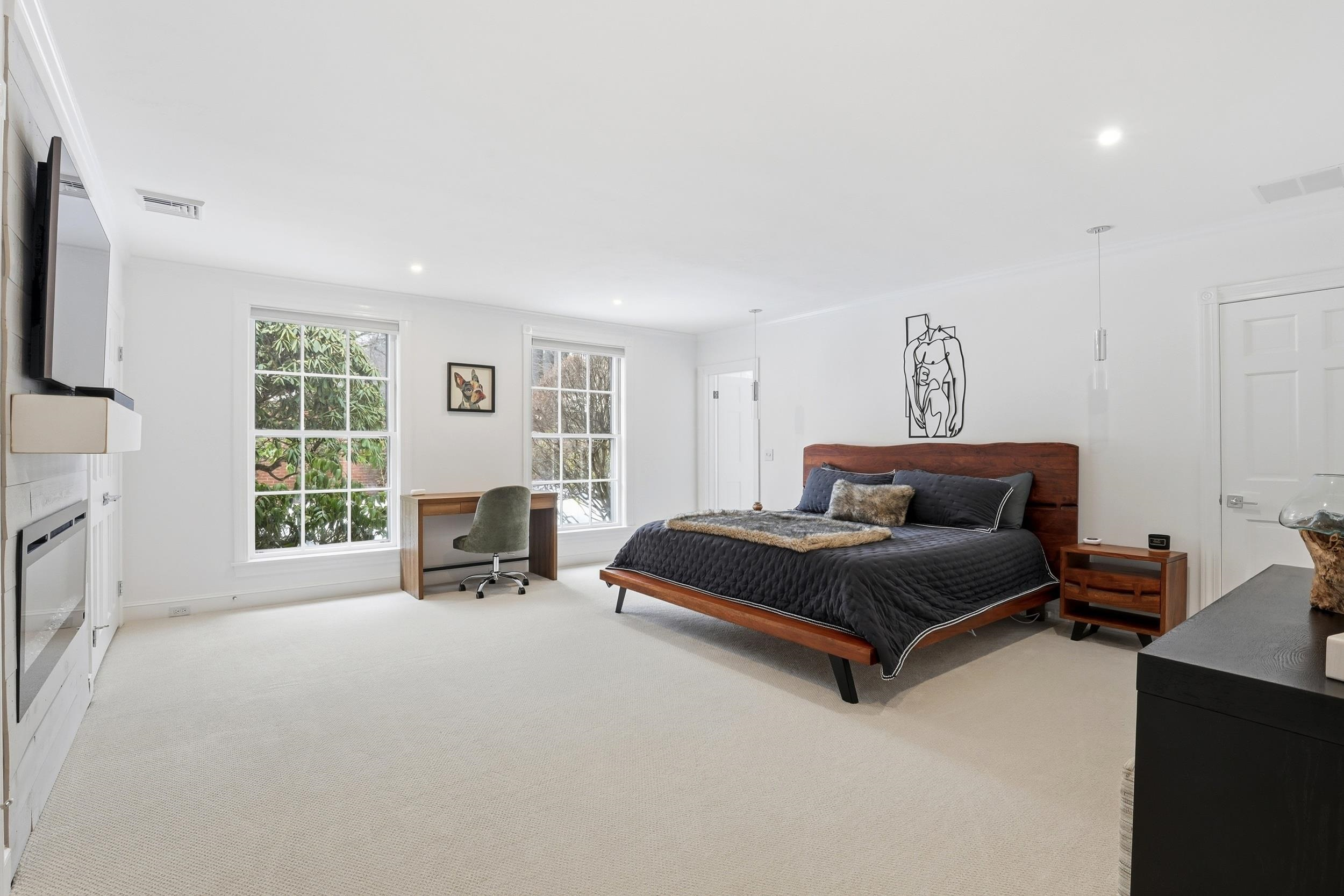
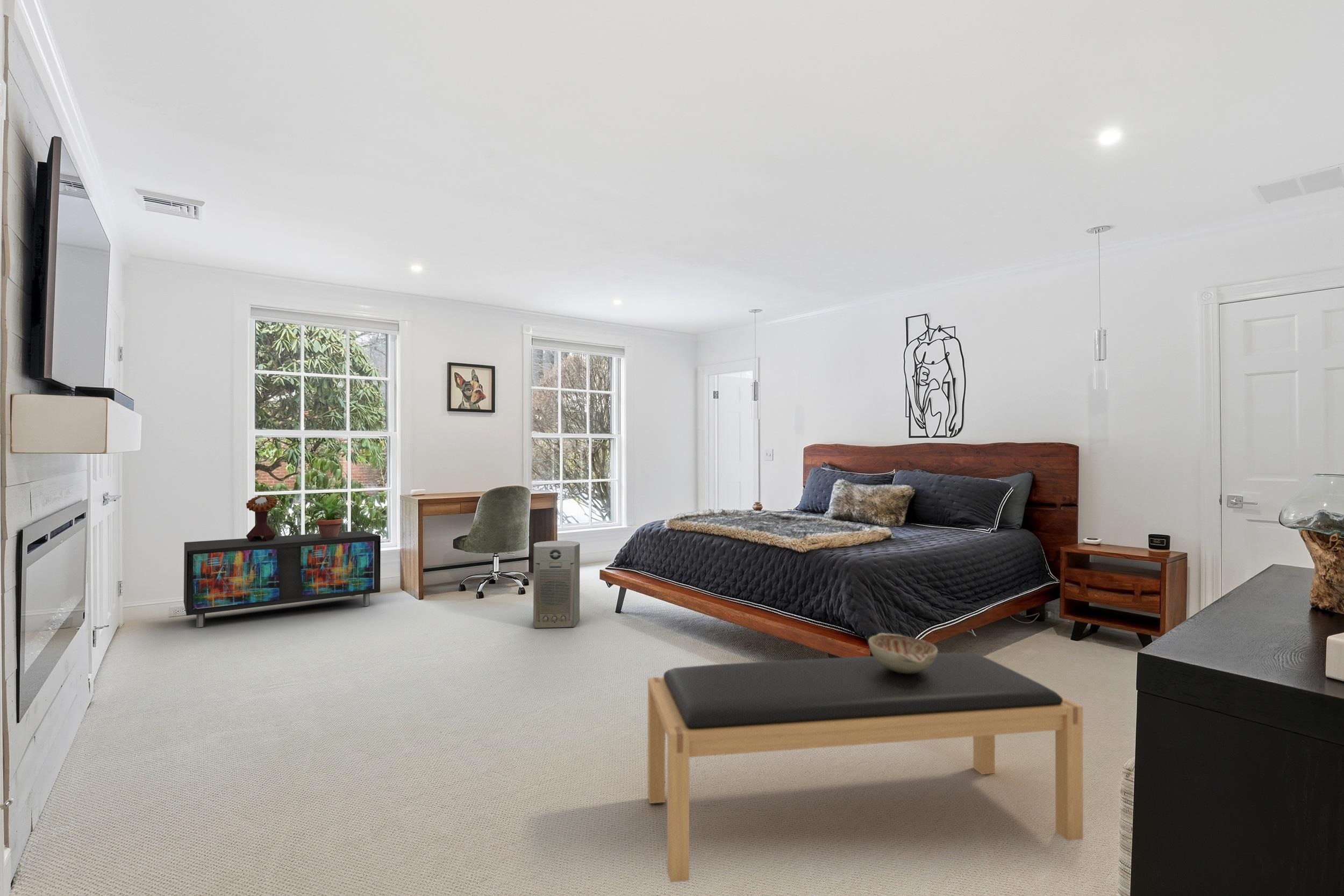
+ bench (853, 745)
+ decorative bowl (903, 656)
+ potted plant (326, 517)
+ storage cabinet (285, 574)
+ fan (556, 582)
+ mushroom (261, 518)
